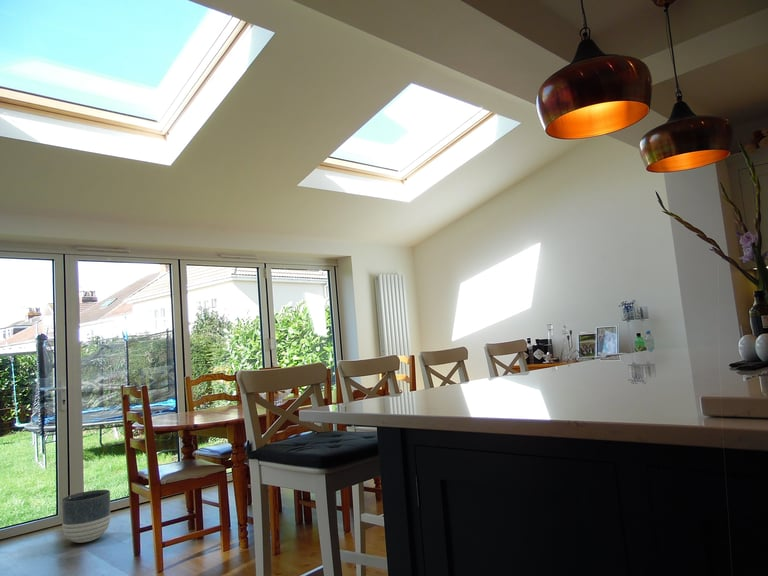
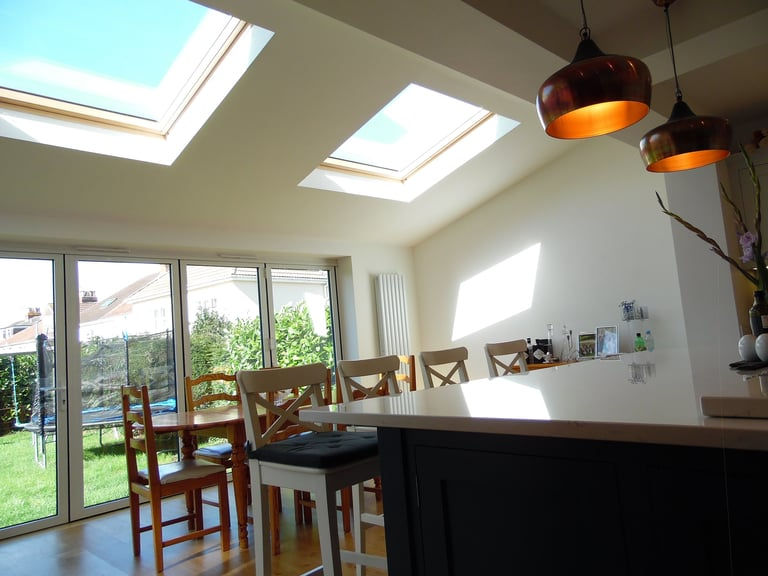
- planter (86, 517)
